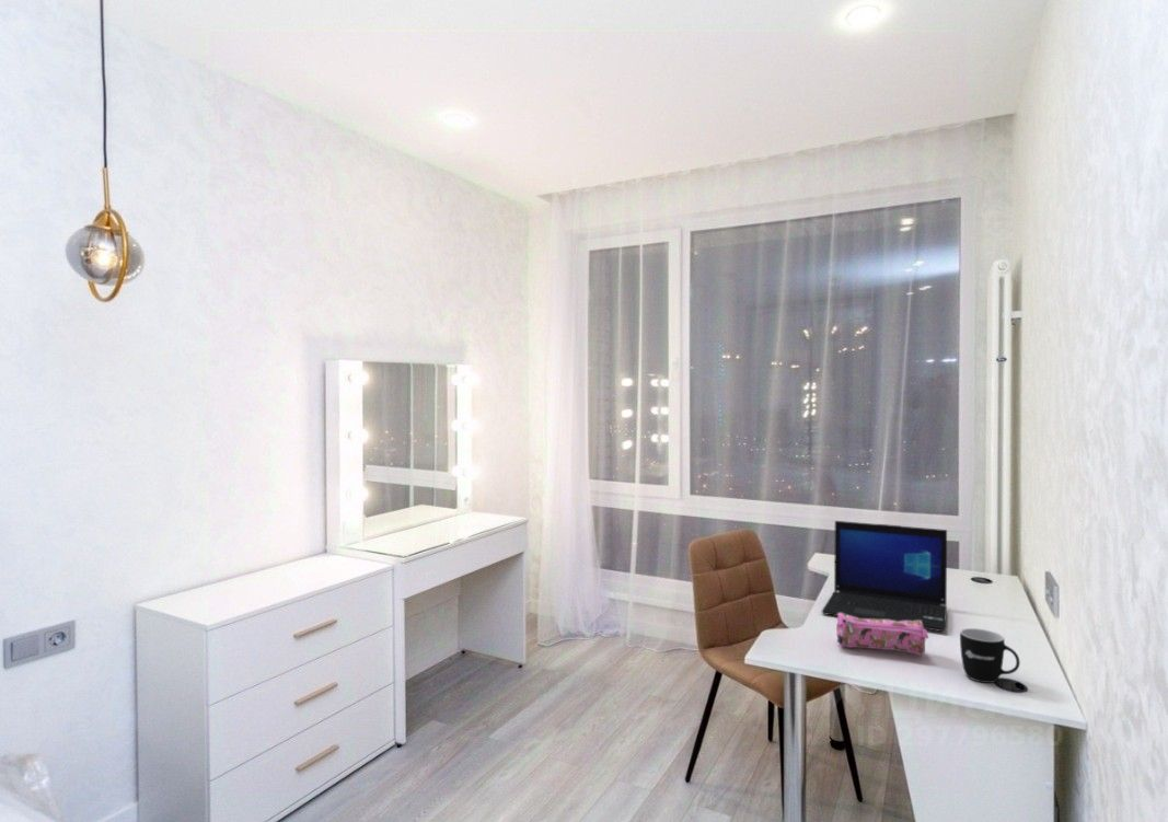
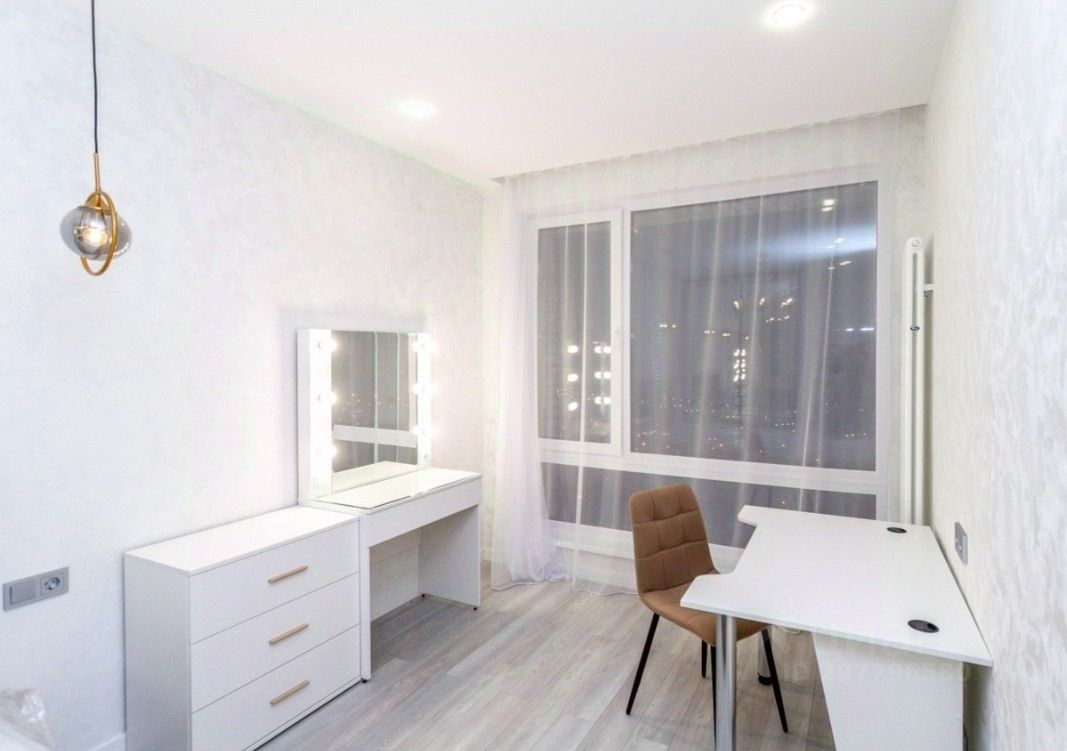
- mug (988, 657)
- pencil case (880, 633)
- laptop (884, 571)
